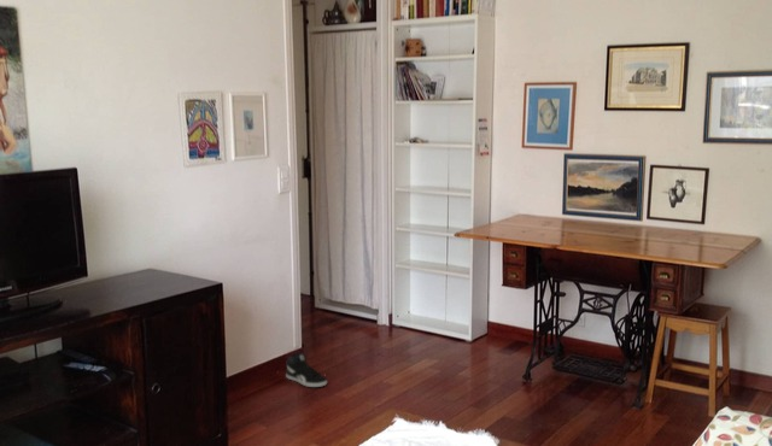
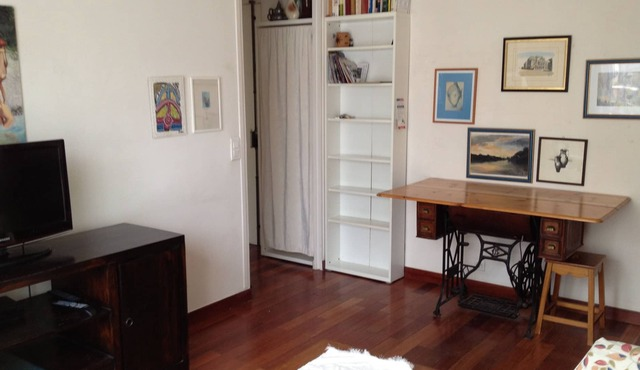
- sneaker (304, 368)
